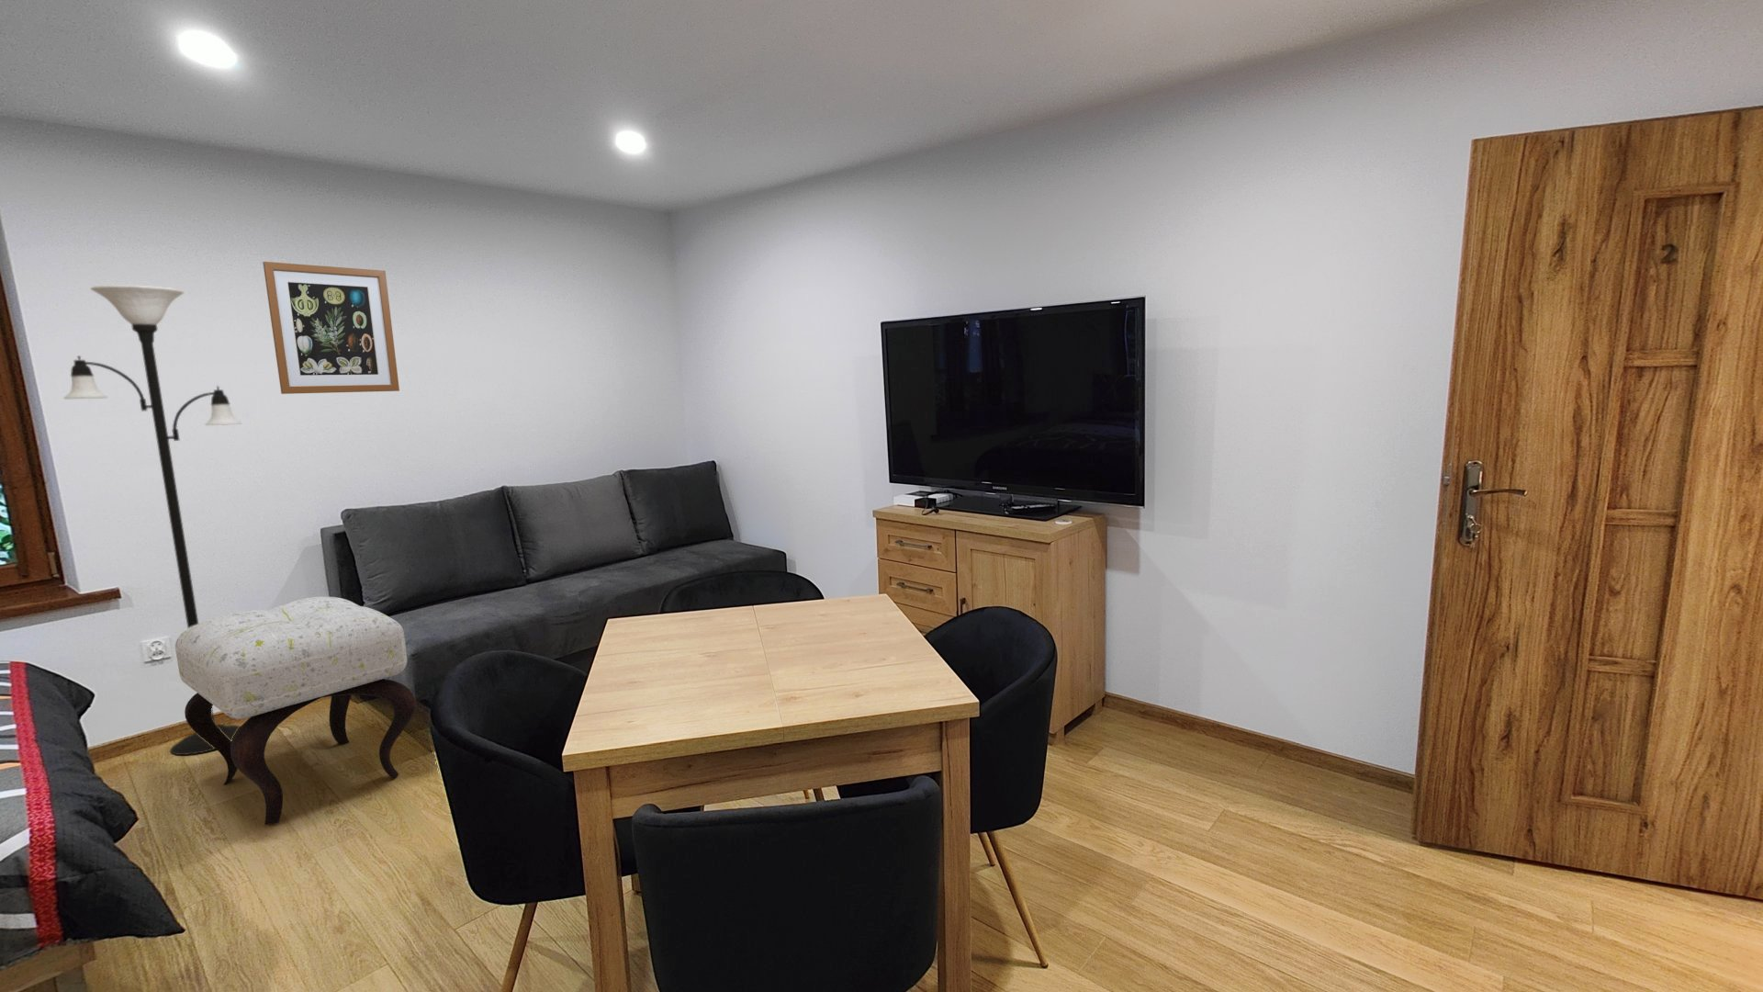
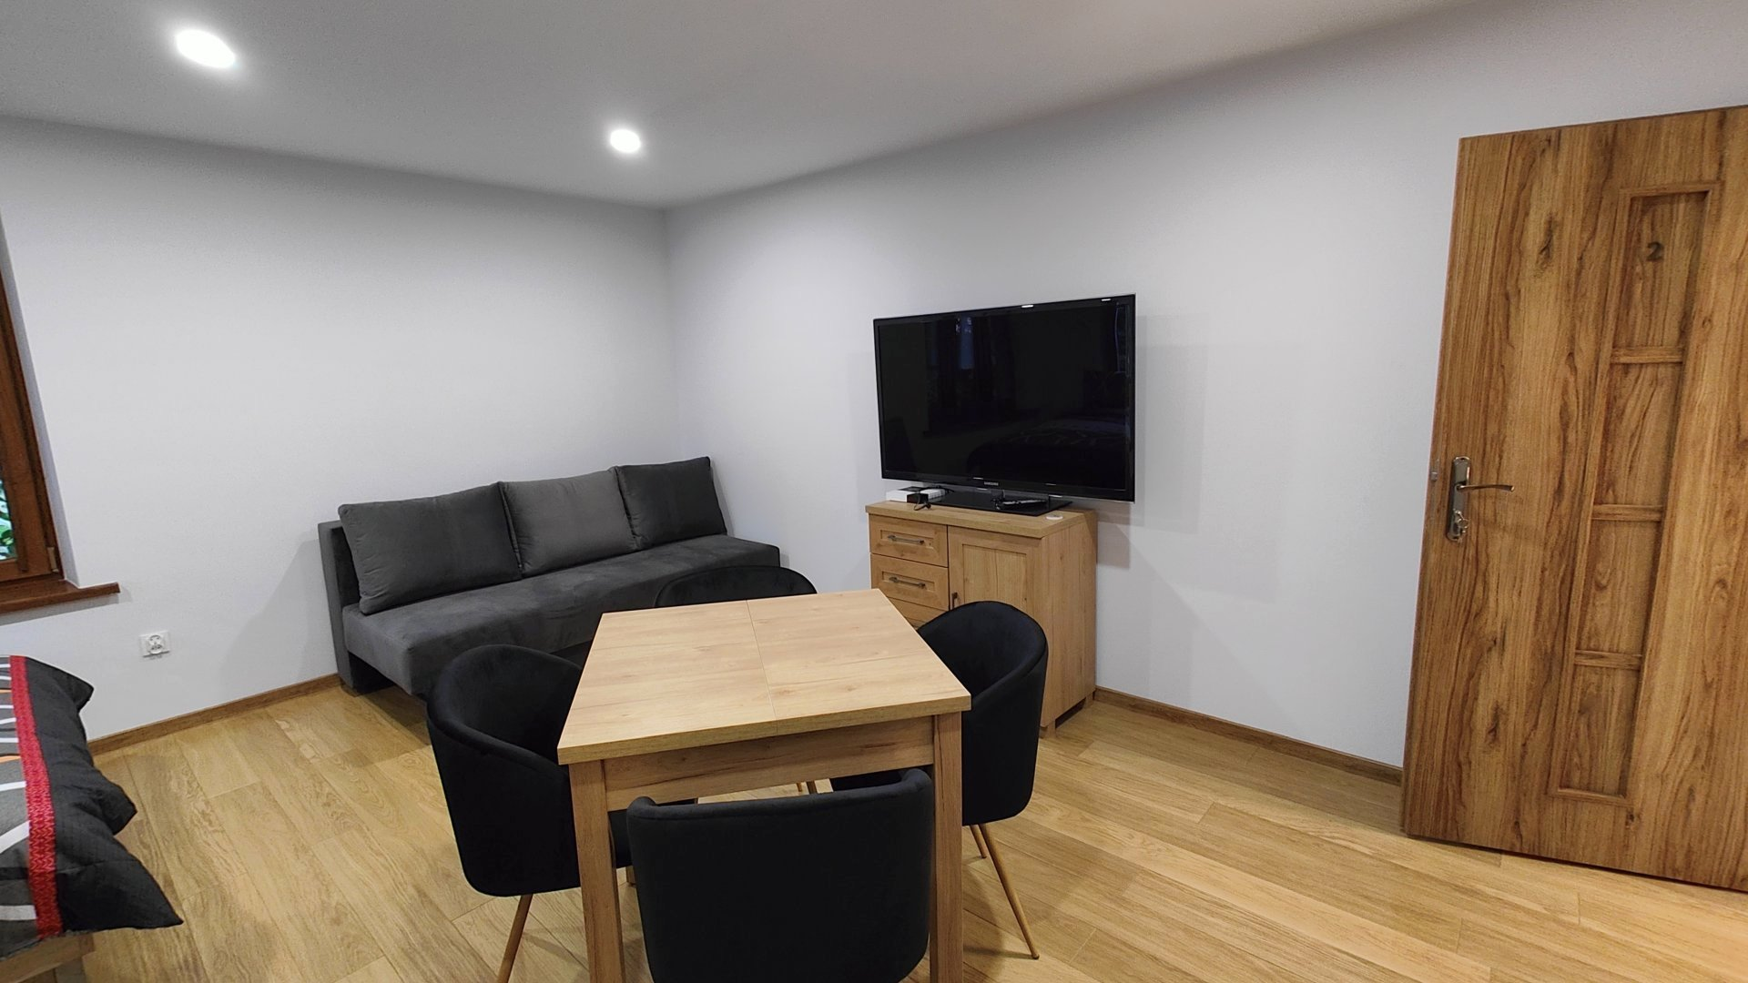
- wall art (334, 329)
- ottoman (299, 696)
- floor lamp (177, 523)
